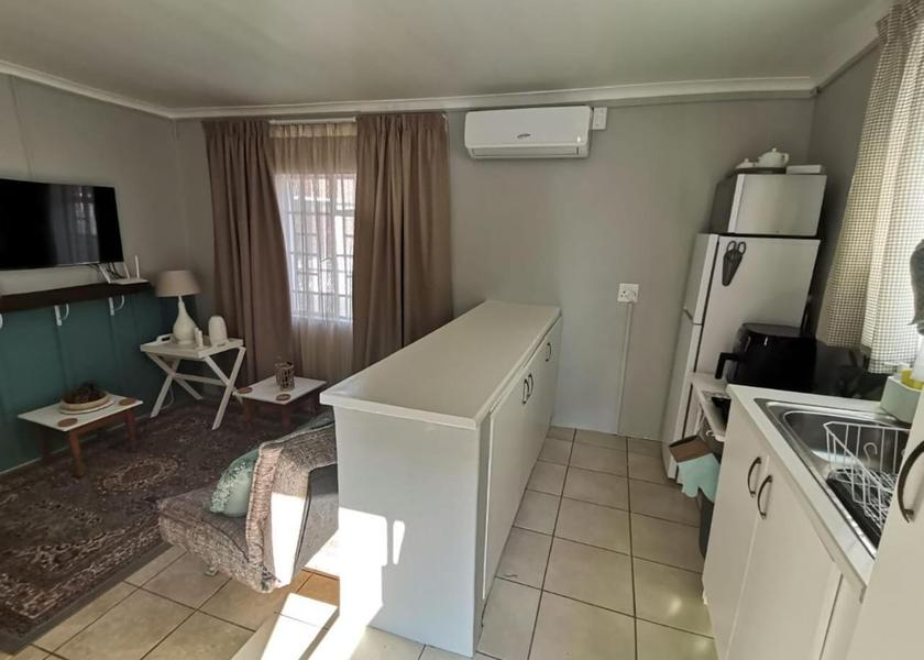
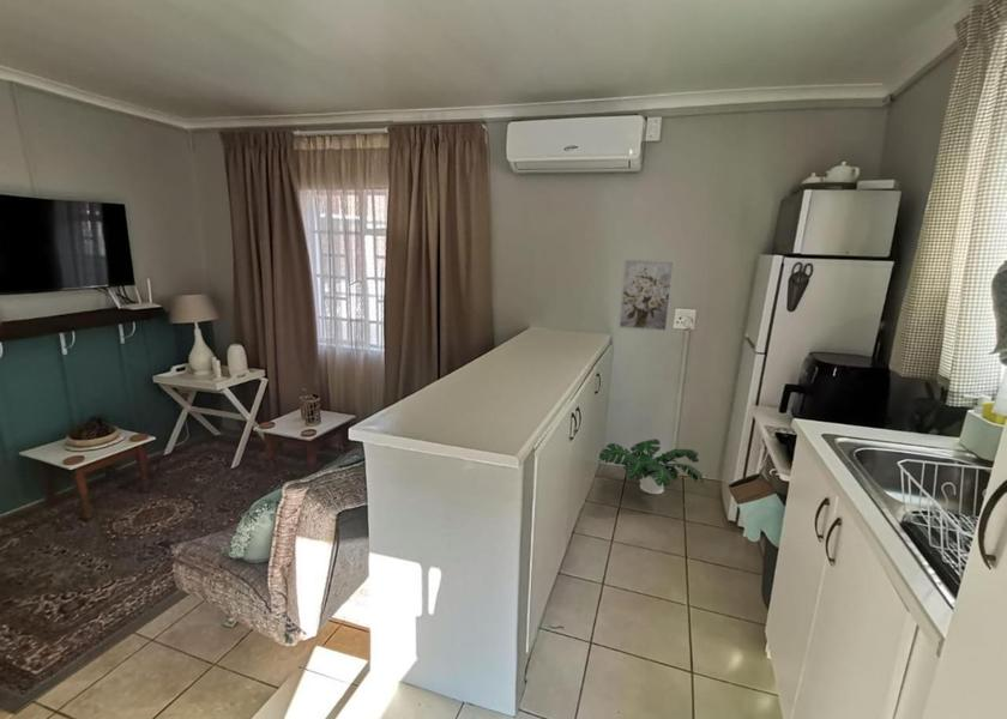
+ wall art (645, 295)
+ potted plant (647, 471)
